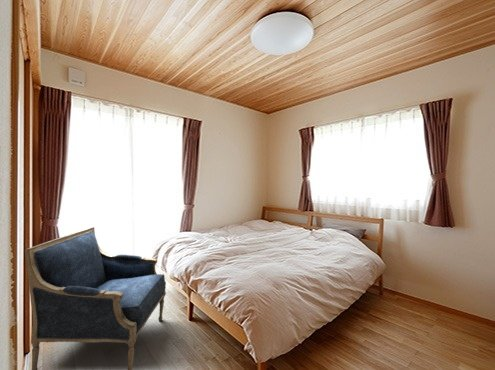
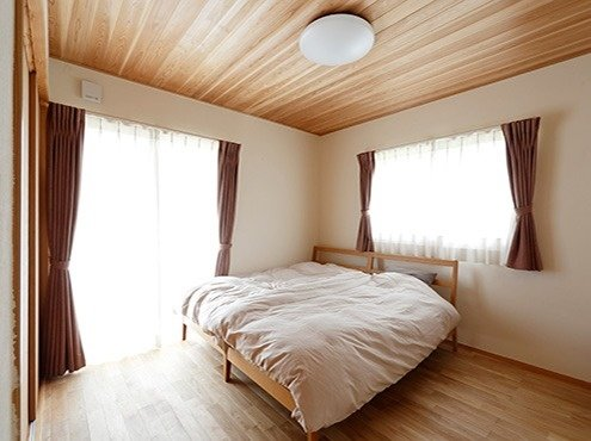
- armchair (109, 290)
